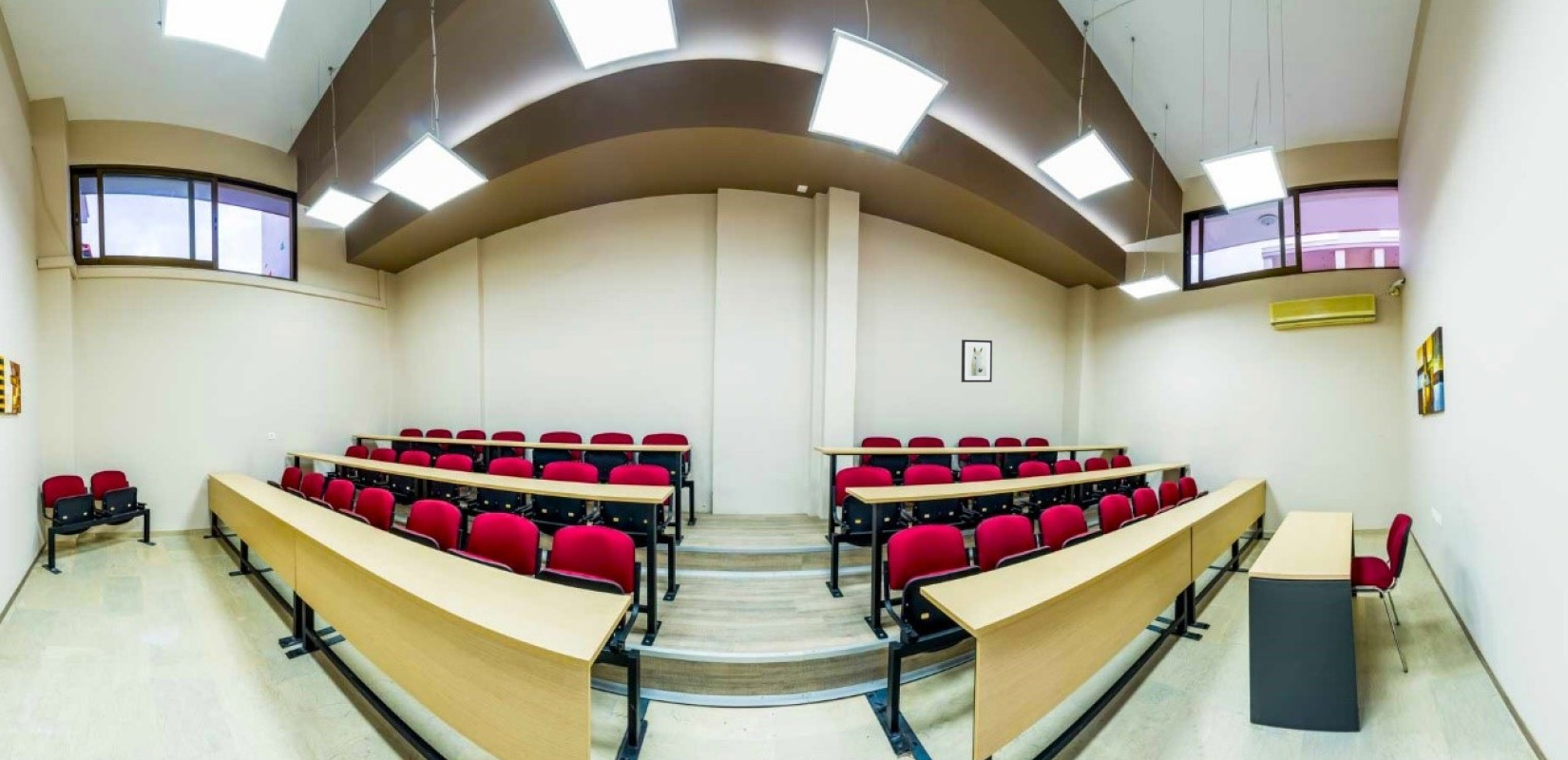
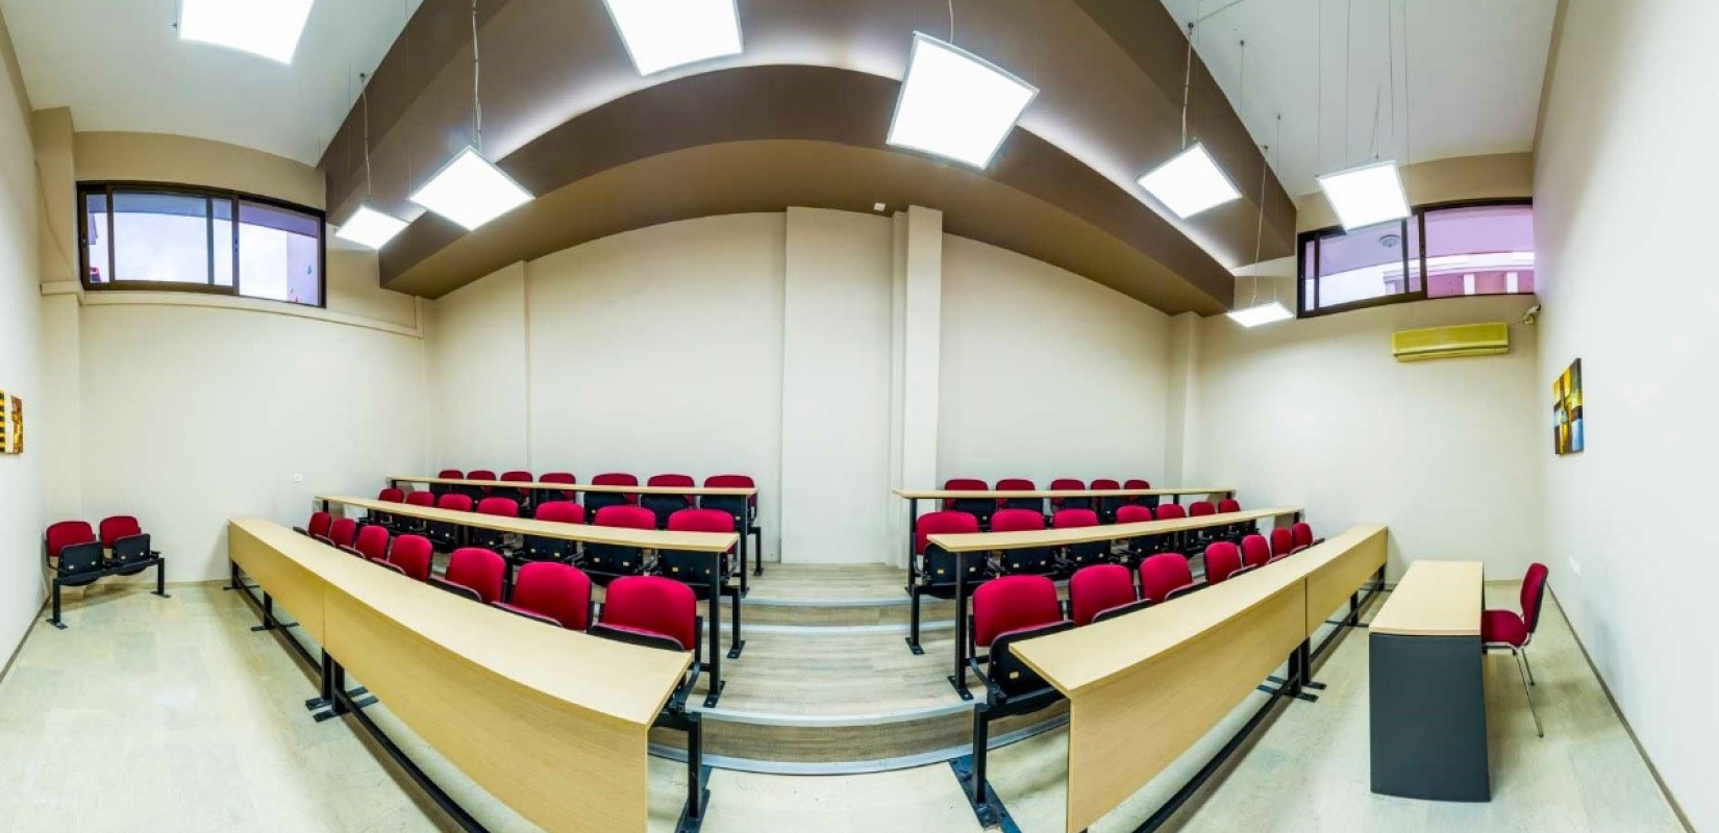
- wall art (976, 361)
